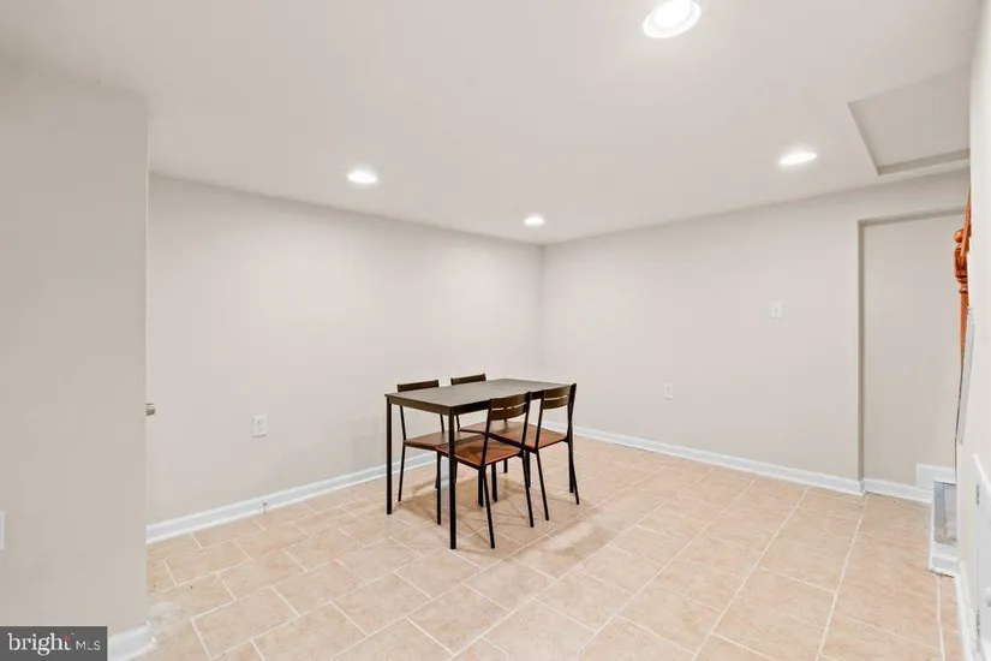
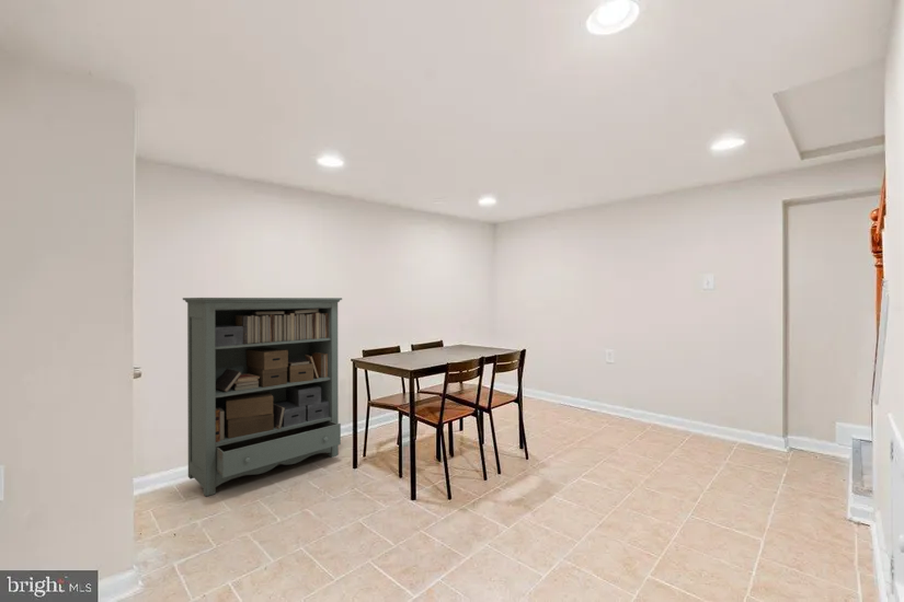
+ bookshelf (271, 383)
